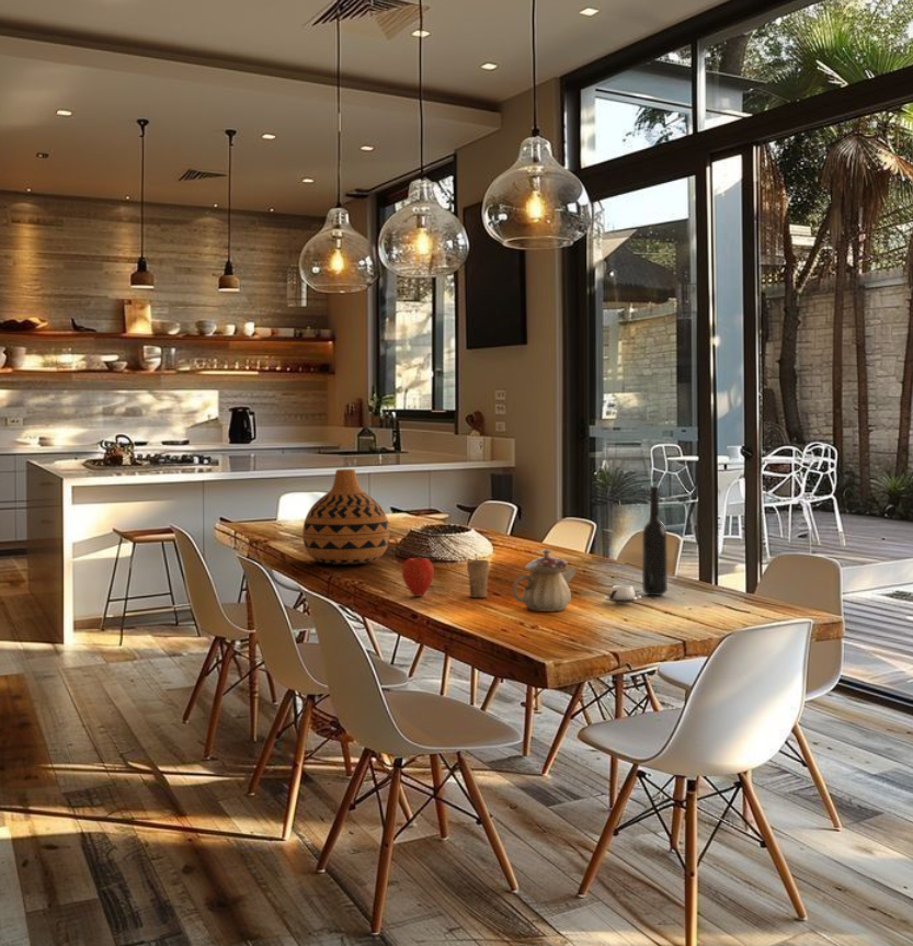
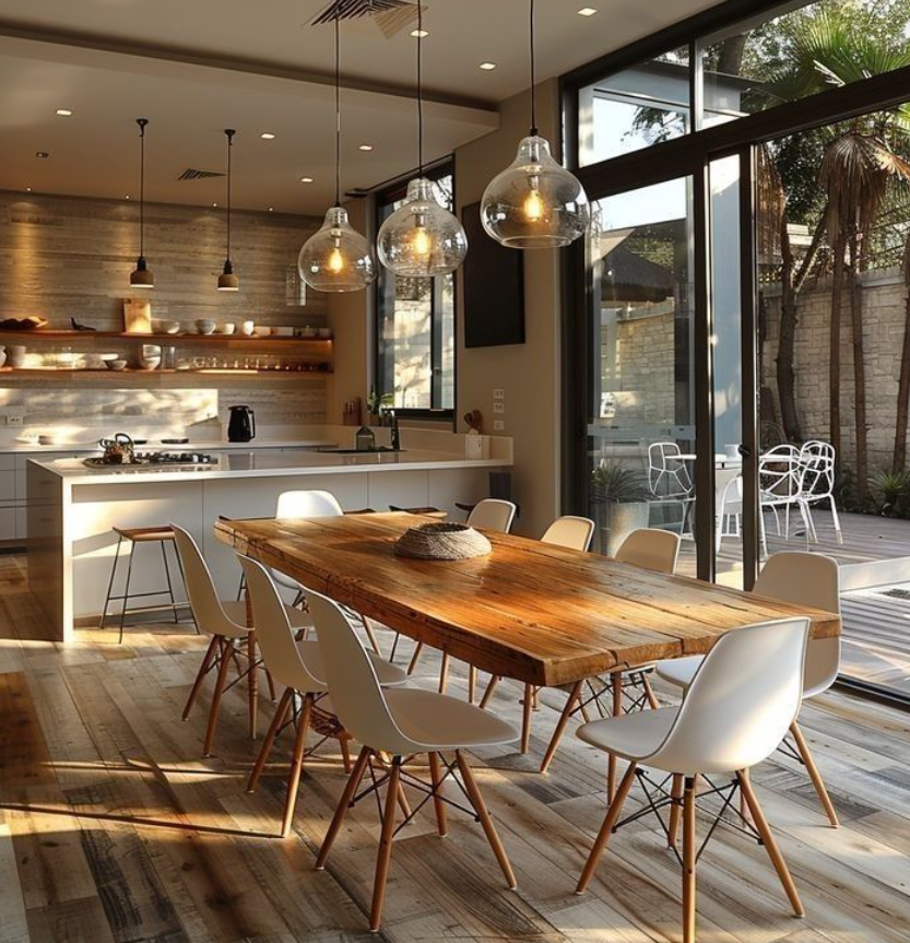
- vase (345, 515)
- cup (623, 594)
- apple (418, 575)
- bottle (654, 539)
- cup (478, 573)
- teapot (544, 578)
